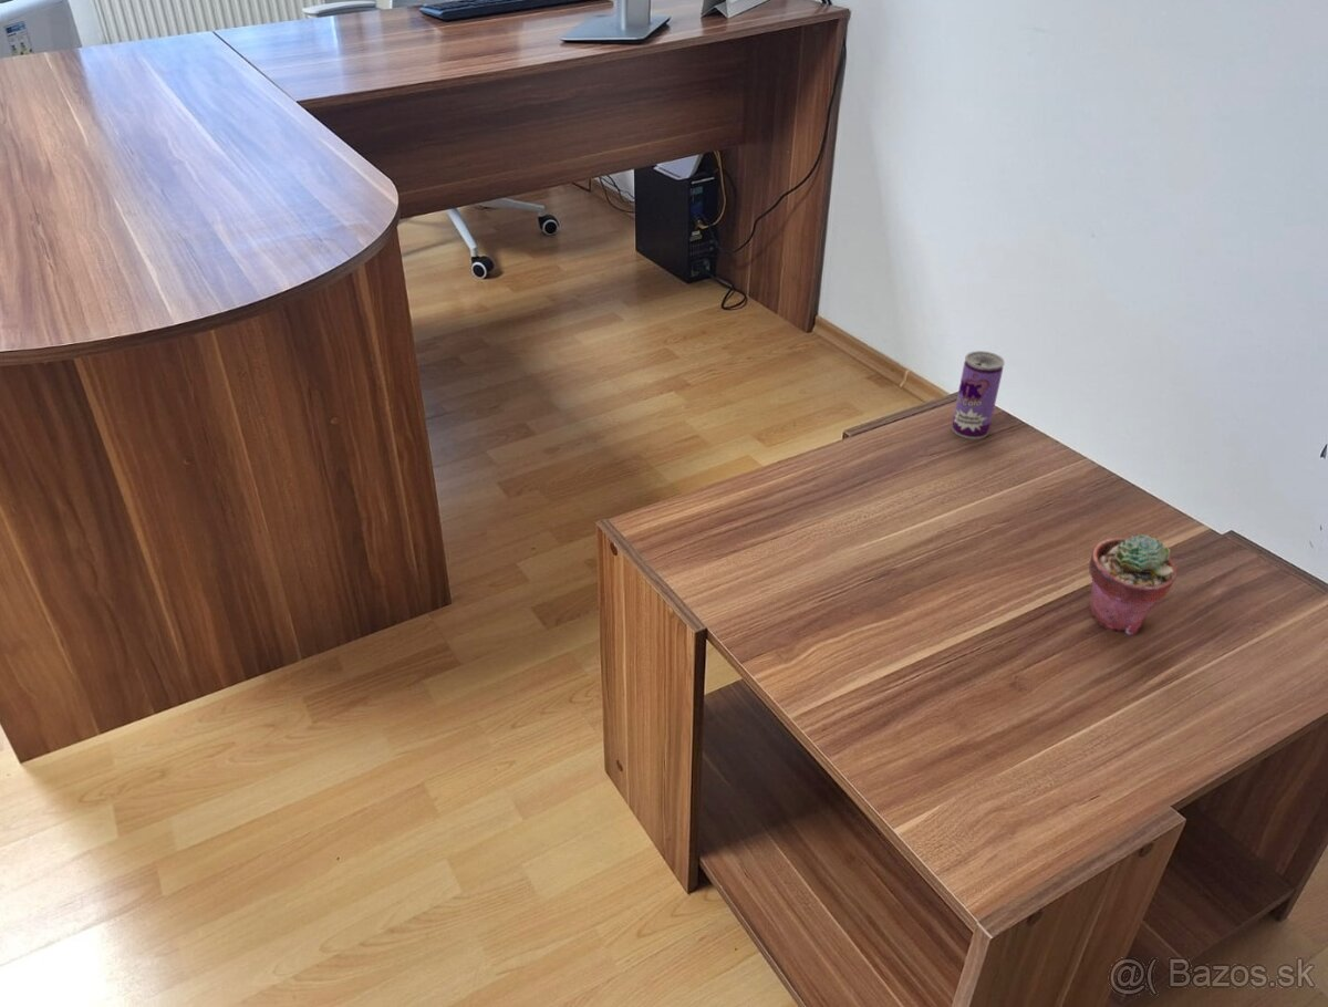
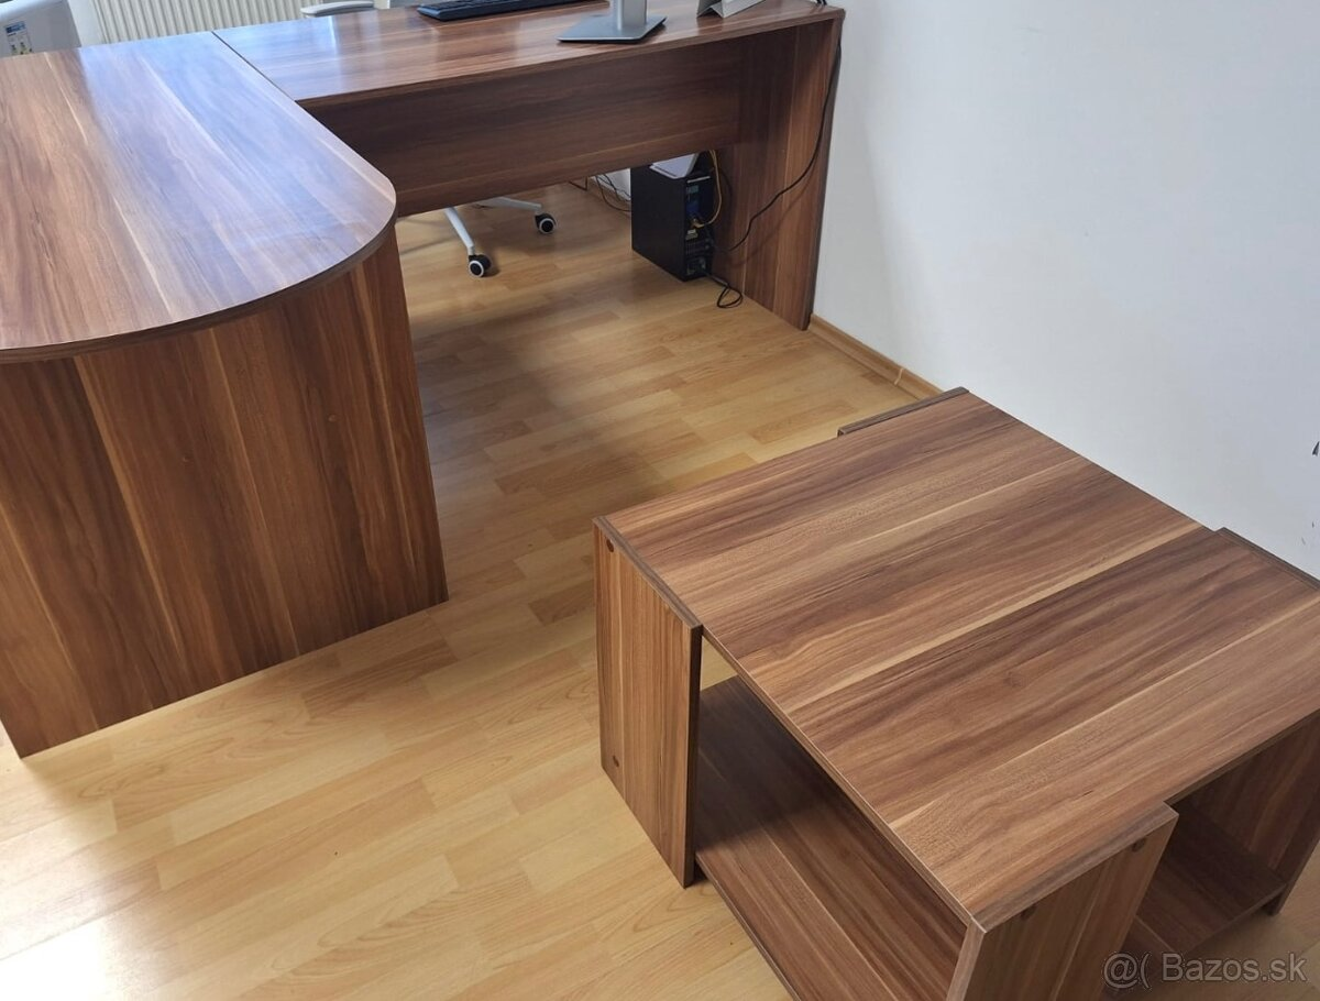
- potted succulent (1129, 578)
- beverage can (977, 395)
